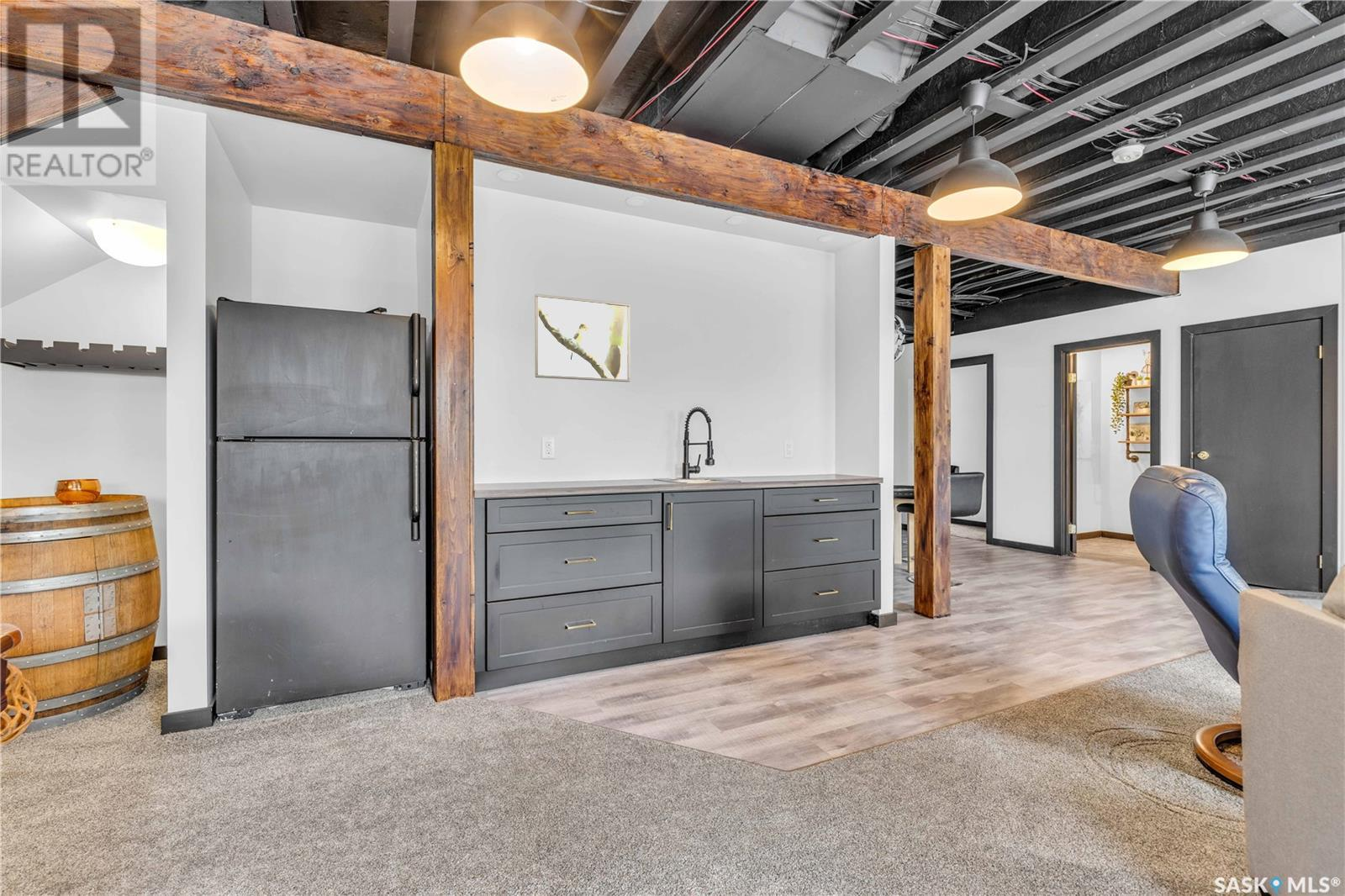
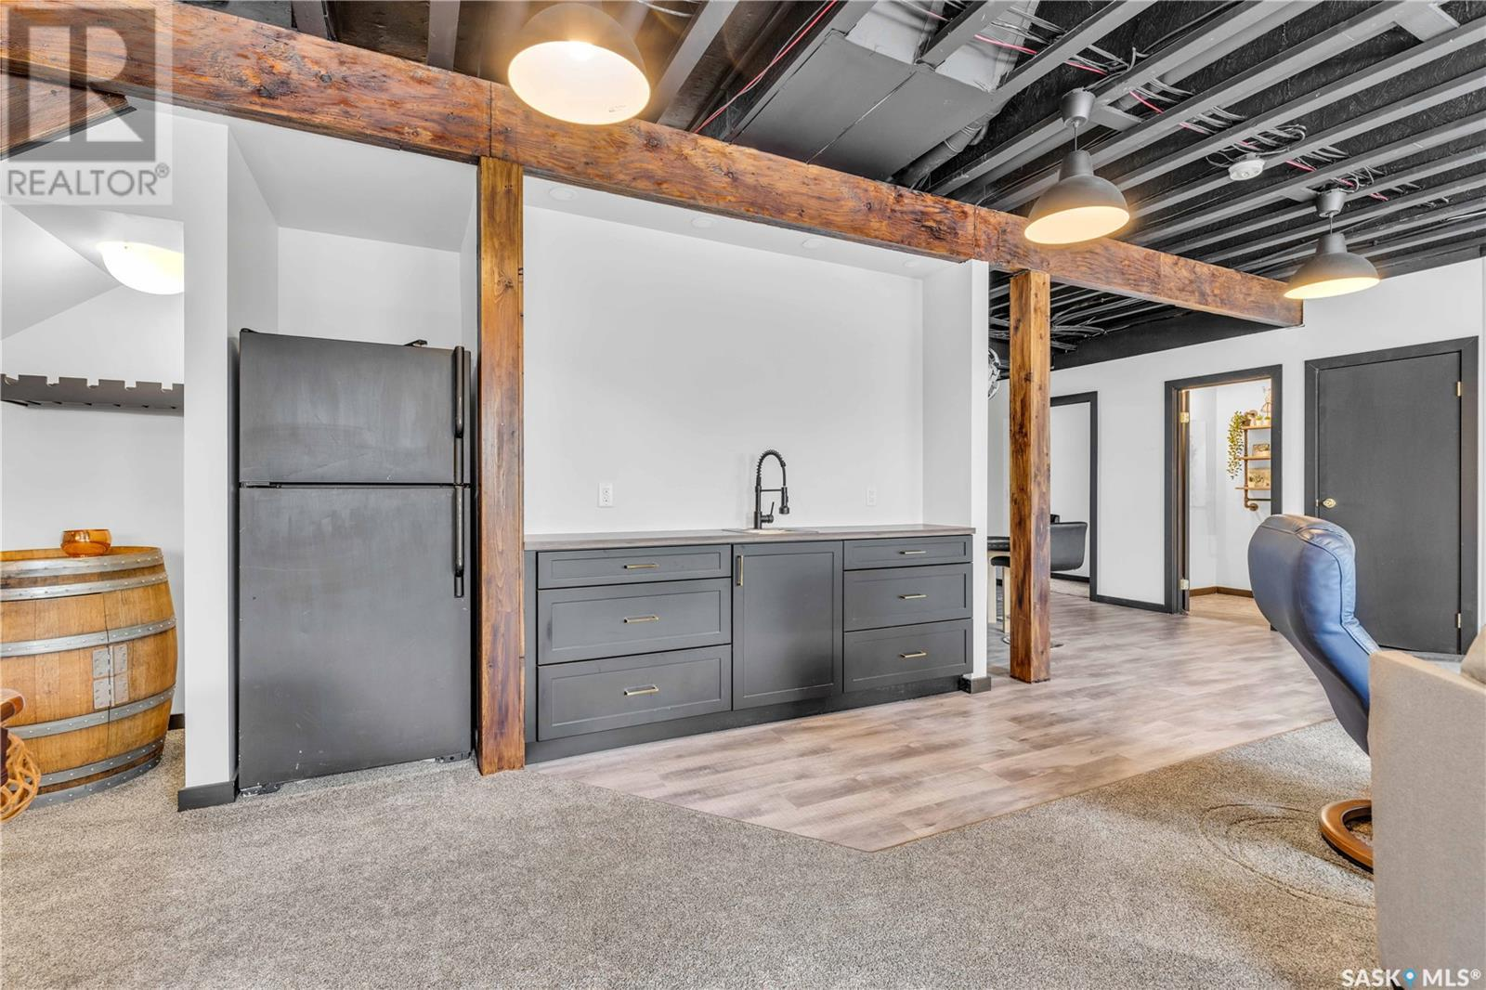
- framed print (583, 339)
